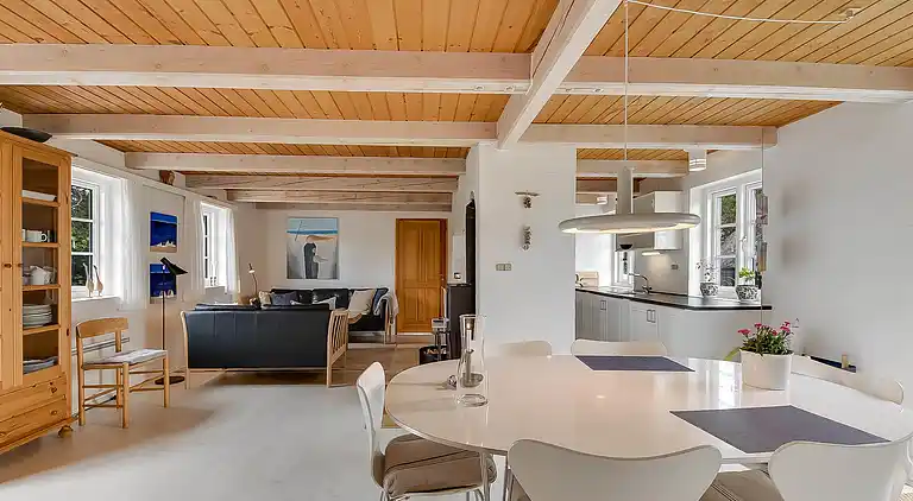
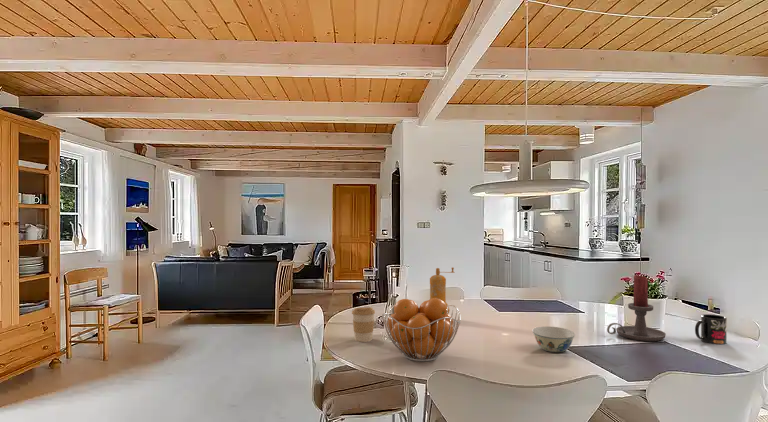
+ pepper mill (440, 293)
+ fruit basket (421, 327)
+ coffee cup (363, 323)
+ chinaware (553, 340)
+ mug (709, 329)
+ candle holder (634, 306)
